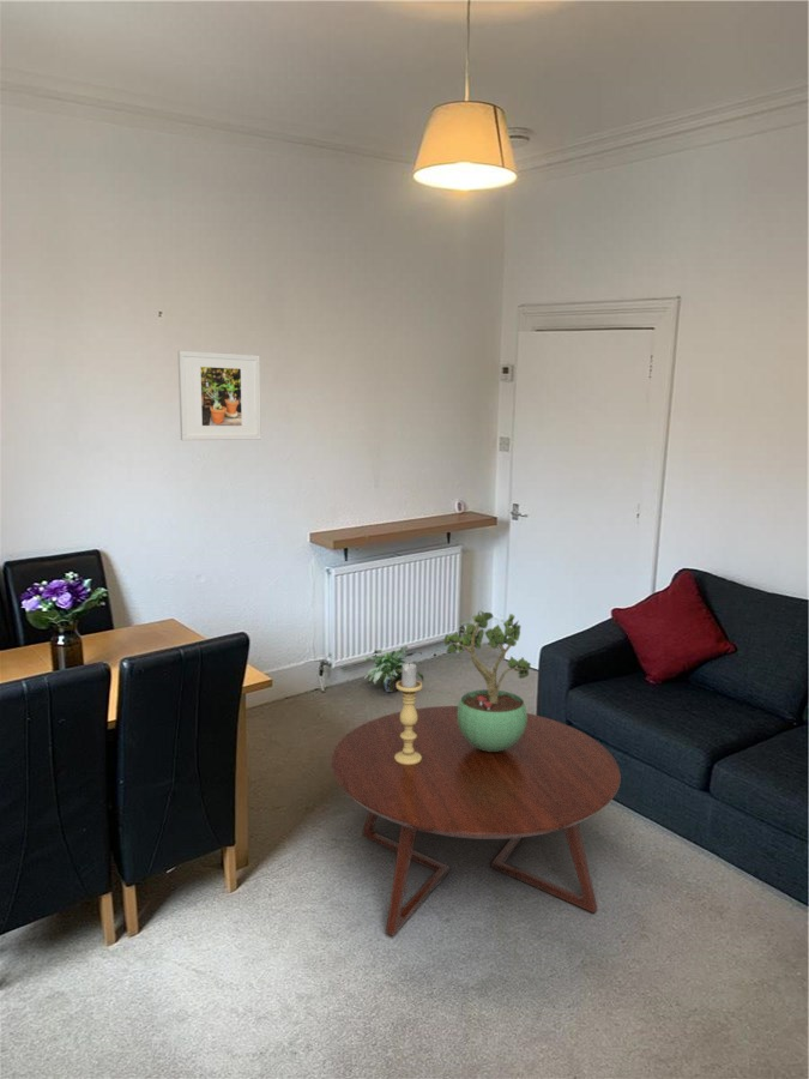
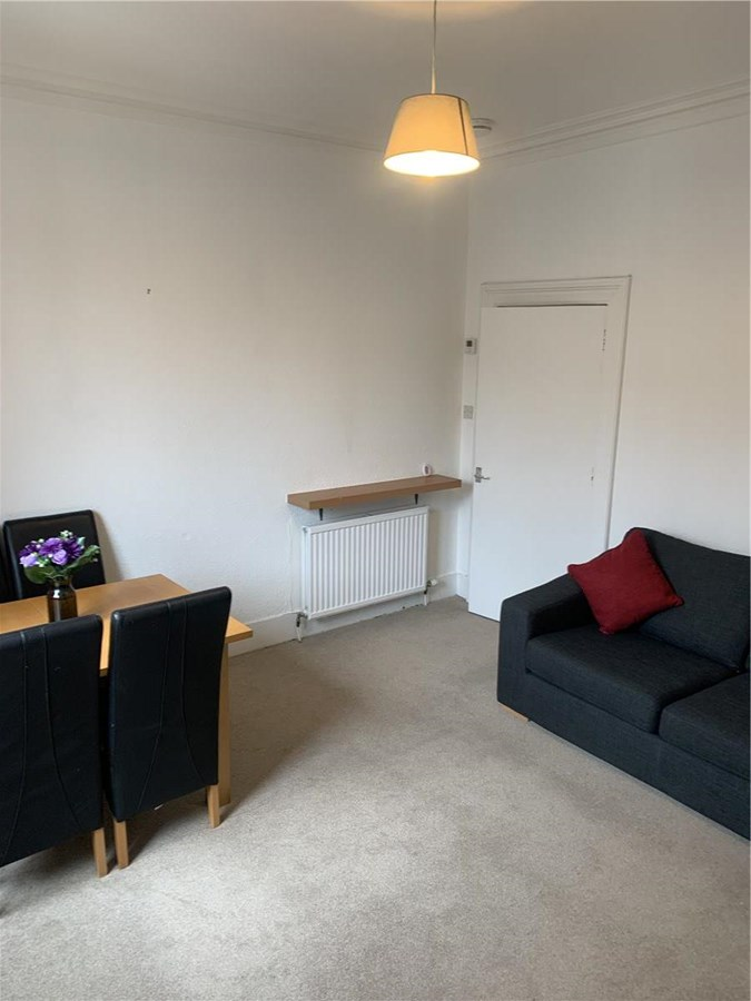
- candle holder (409, 710)
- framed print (221, 397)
- potted plant (489, 681)
- potted plant (391, 668)
- coffee table (471, 814)
